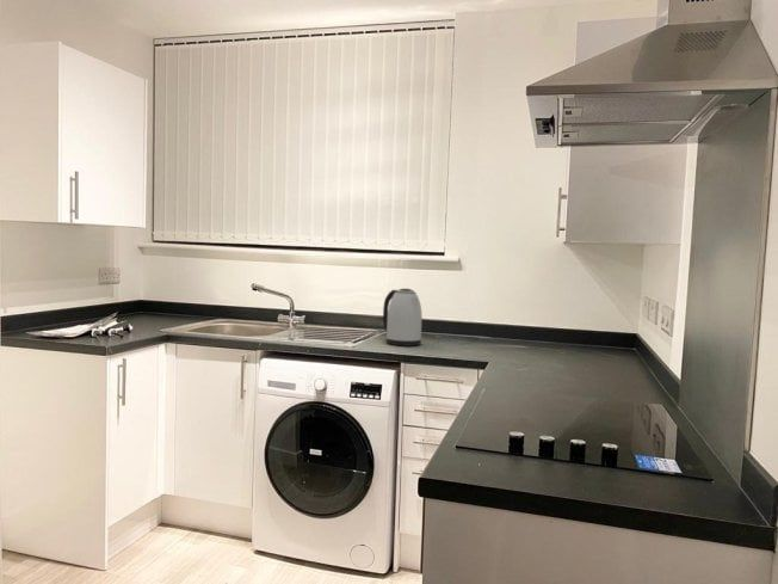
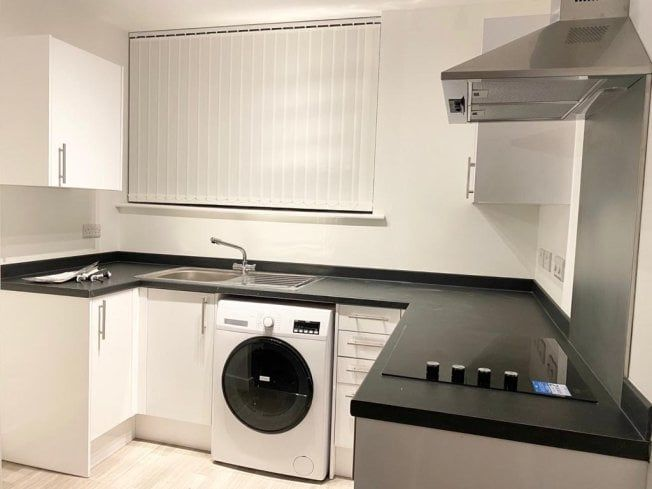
- kettle (400, 314)
